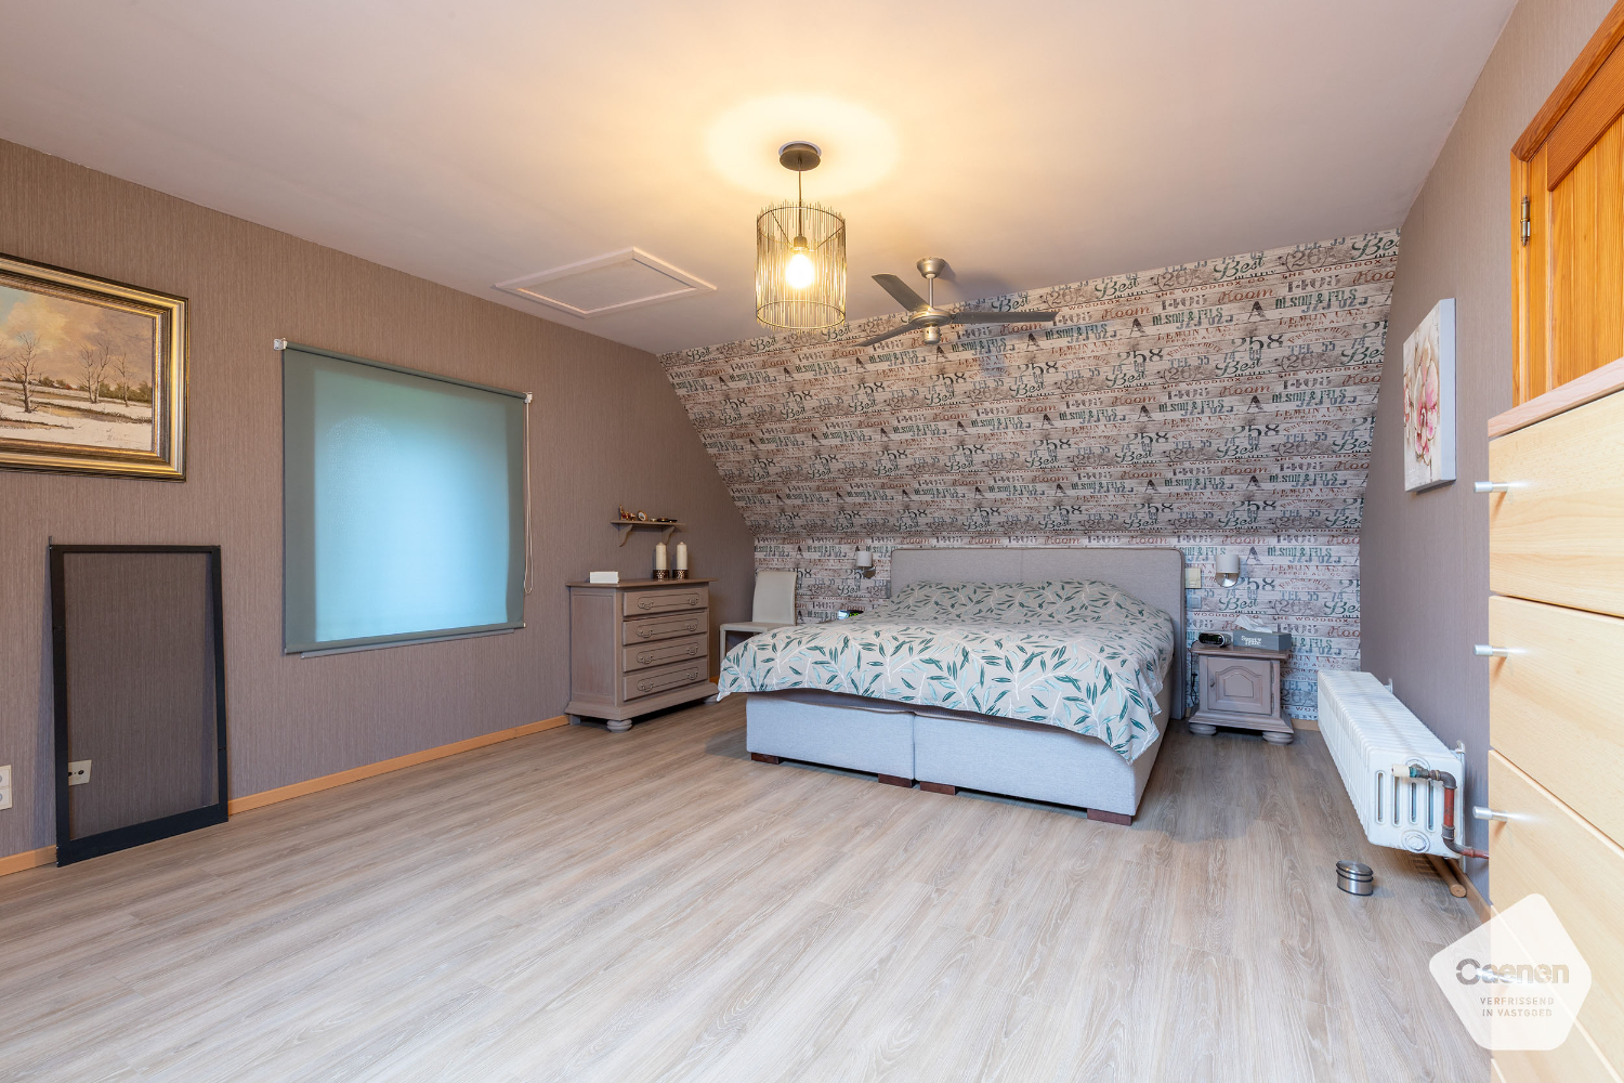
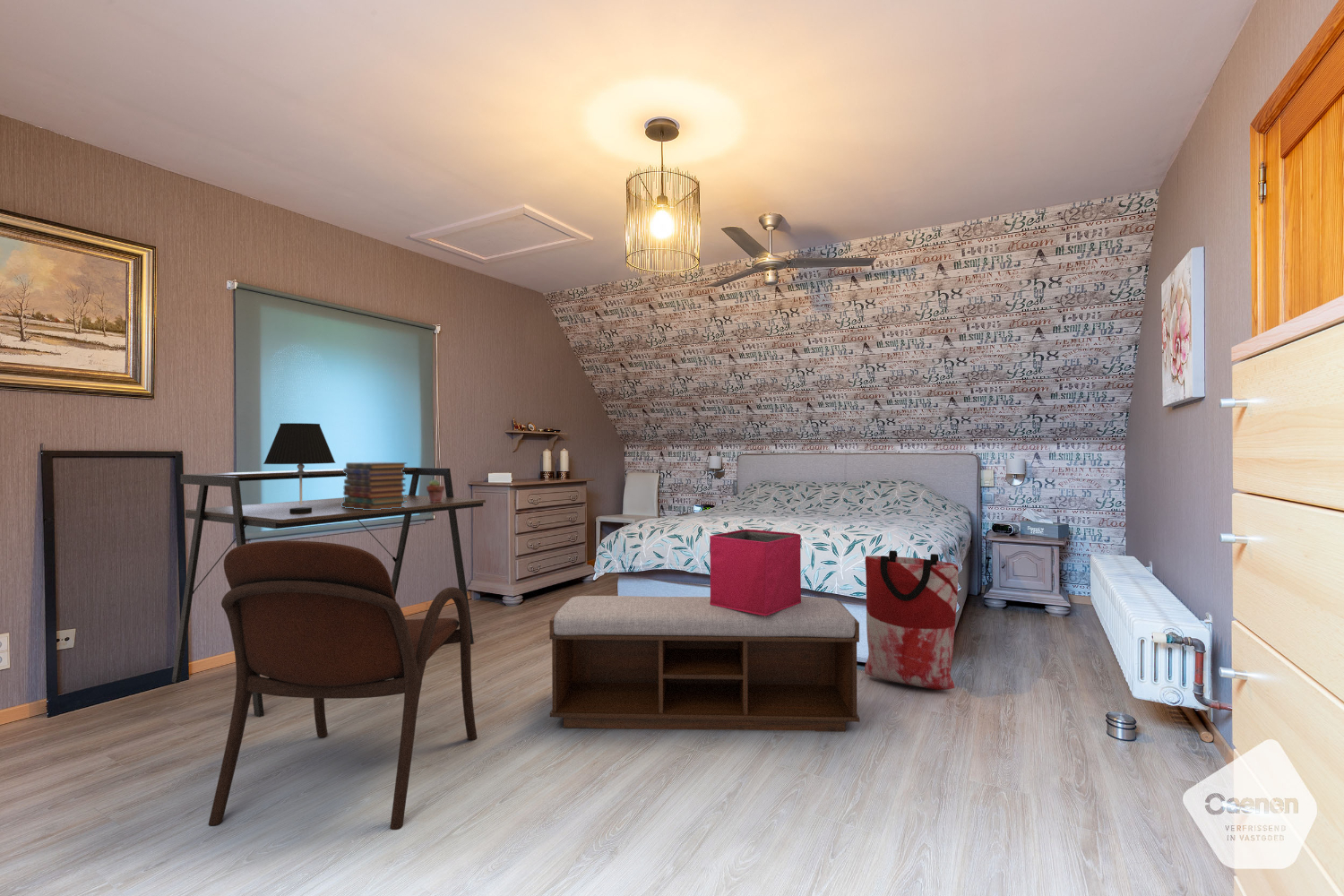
+ armchair (353, 651)
+ bag (909, 620)
+ storage bin (755, 569)
+ desk (373, 536)
+ bench (702, 658)
+ potted succulent (435, 490)
+ table lamp (300, 468)
+ book stack (375, 484)
